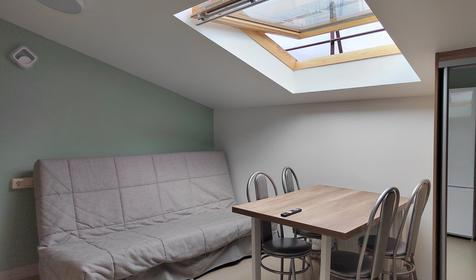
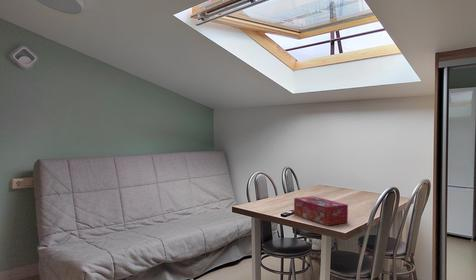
+ tissue box (319, 209)
